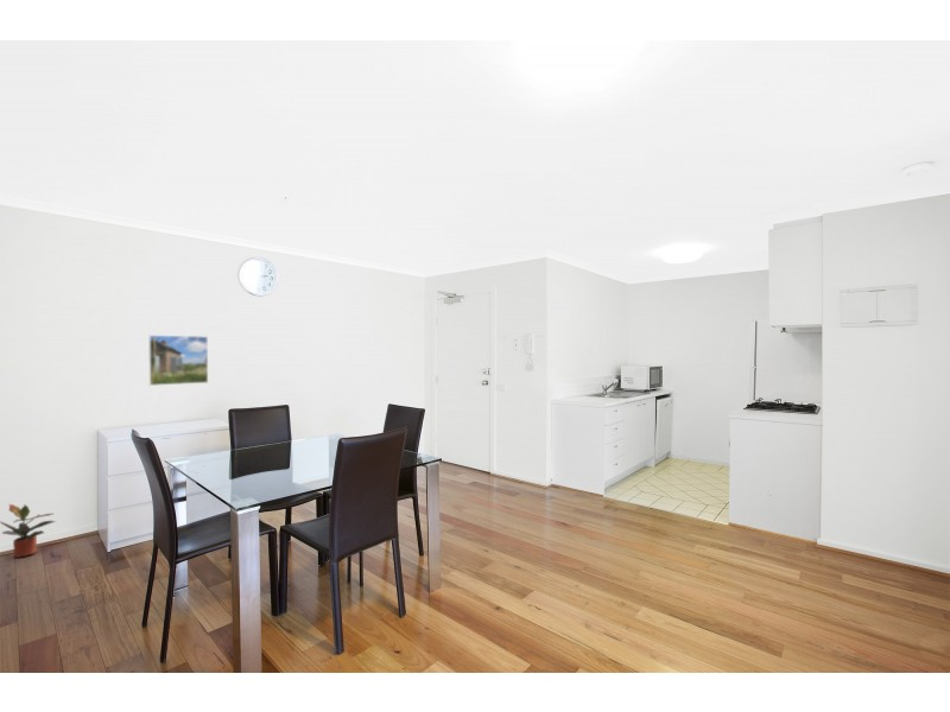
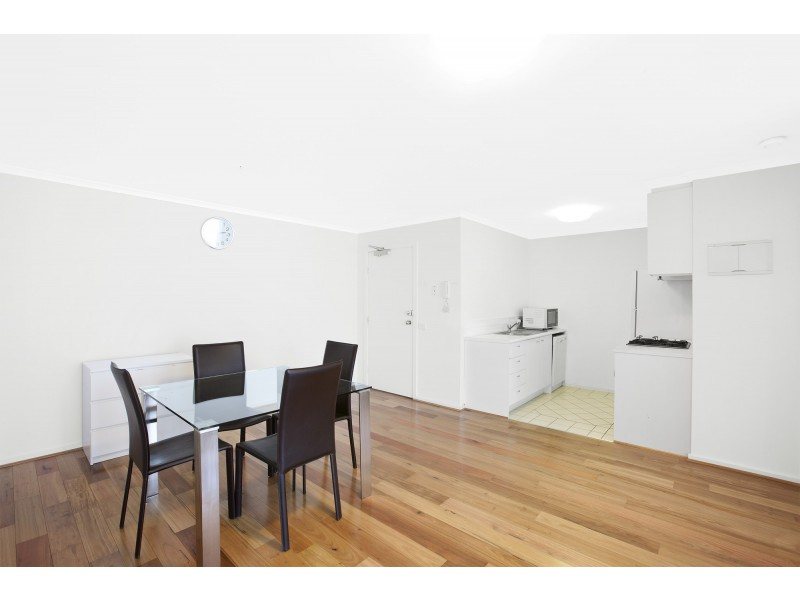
- potted plant (26, 529)
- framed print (179, 360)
